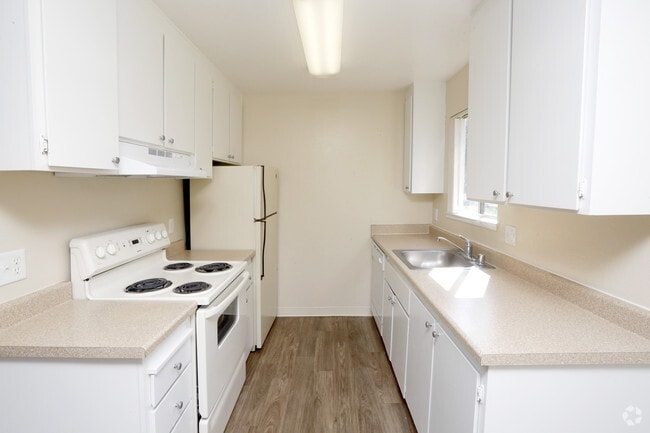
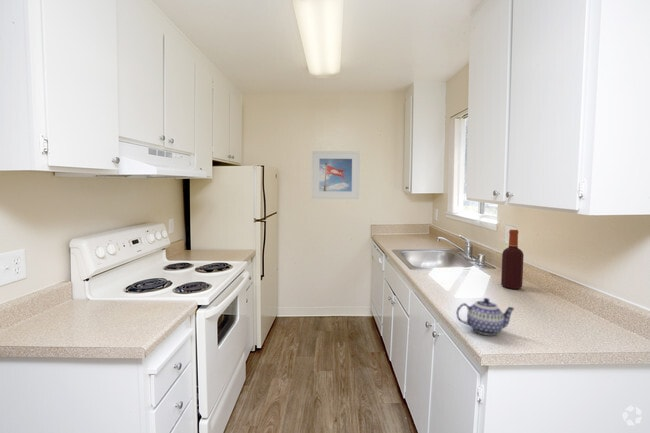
+ teapot (485, 314)
+ bottle (512, 258)
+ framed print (335, 175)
